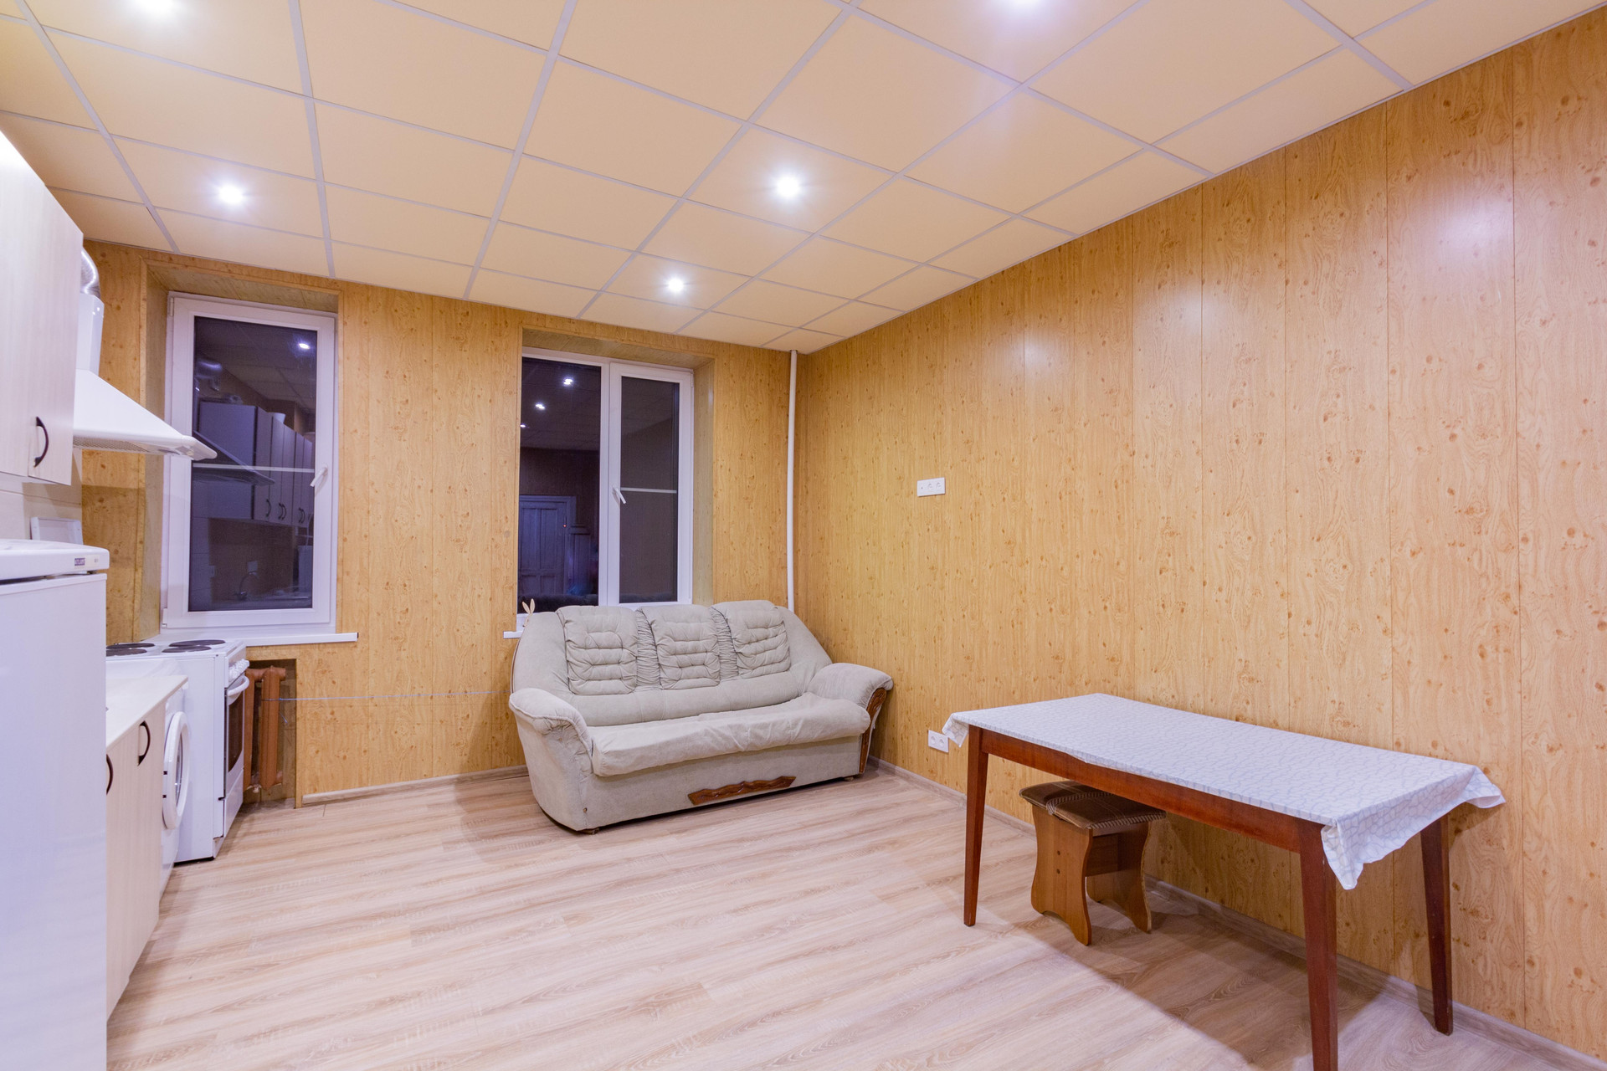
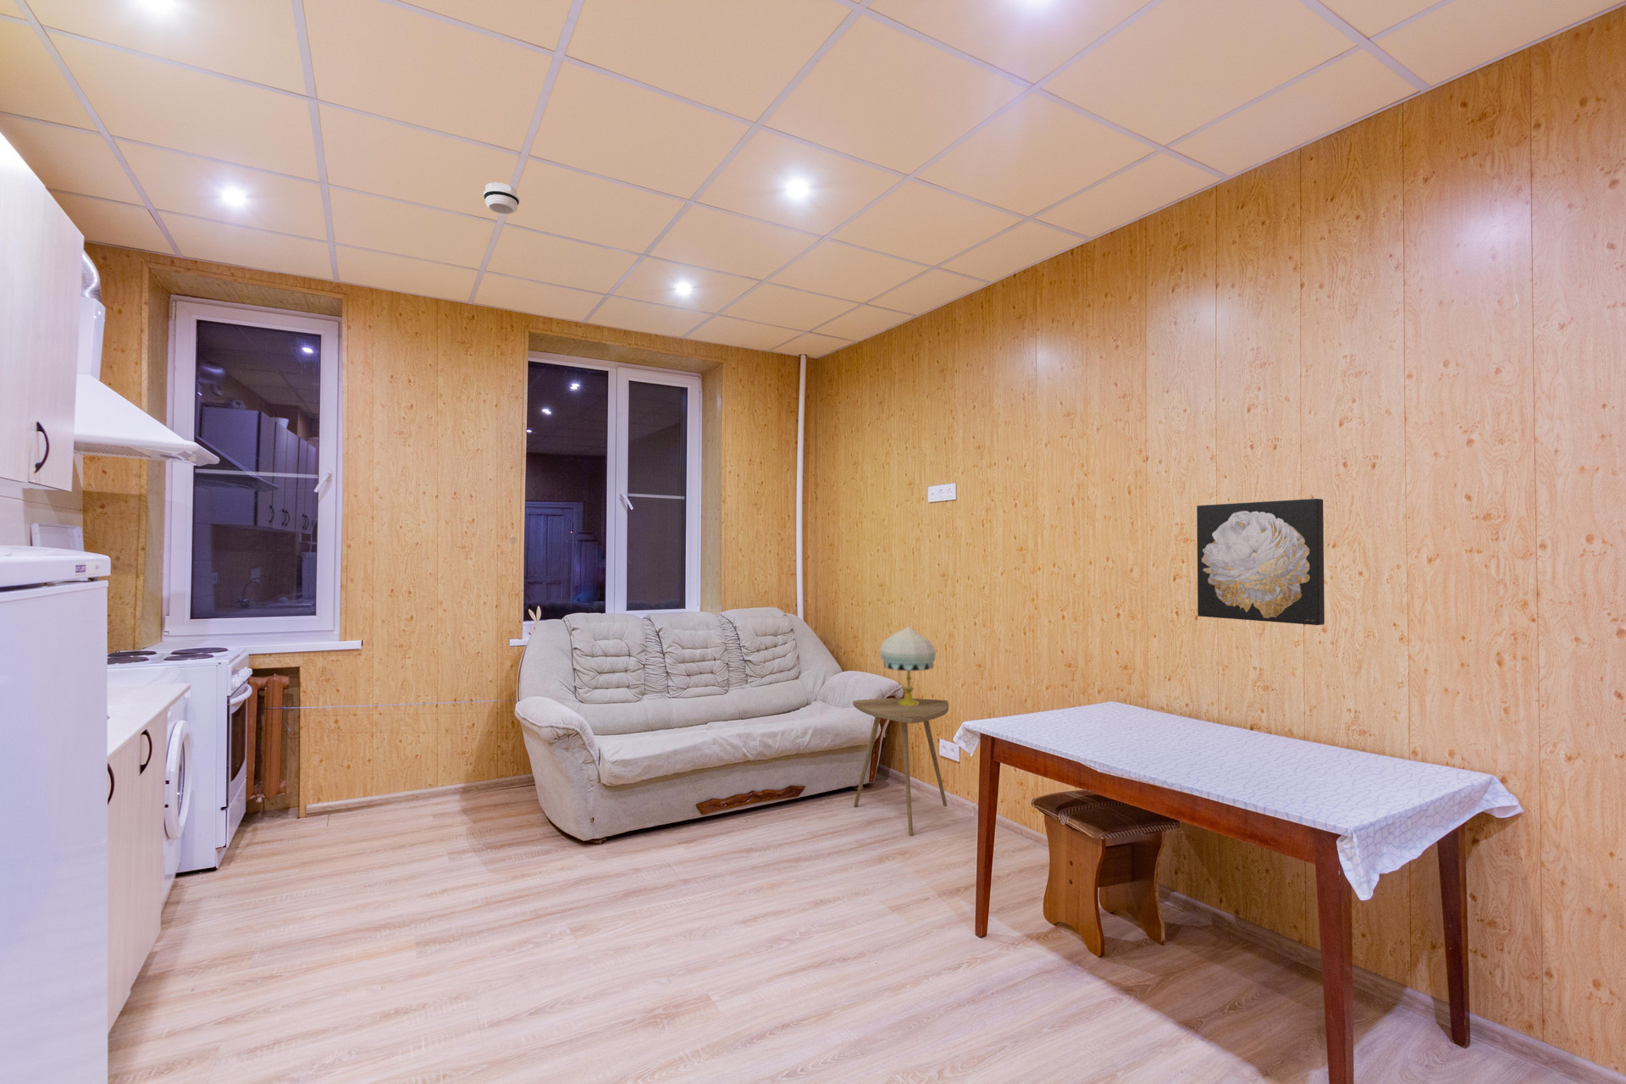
+ table lamp (907, 664)
+ smoke detector (501, 198)
+ wall art (1257, 560)
+ side table (907, 759)
